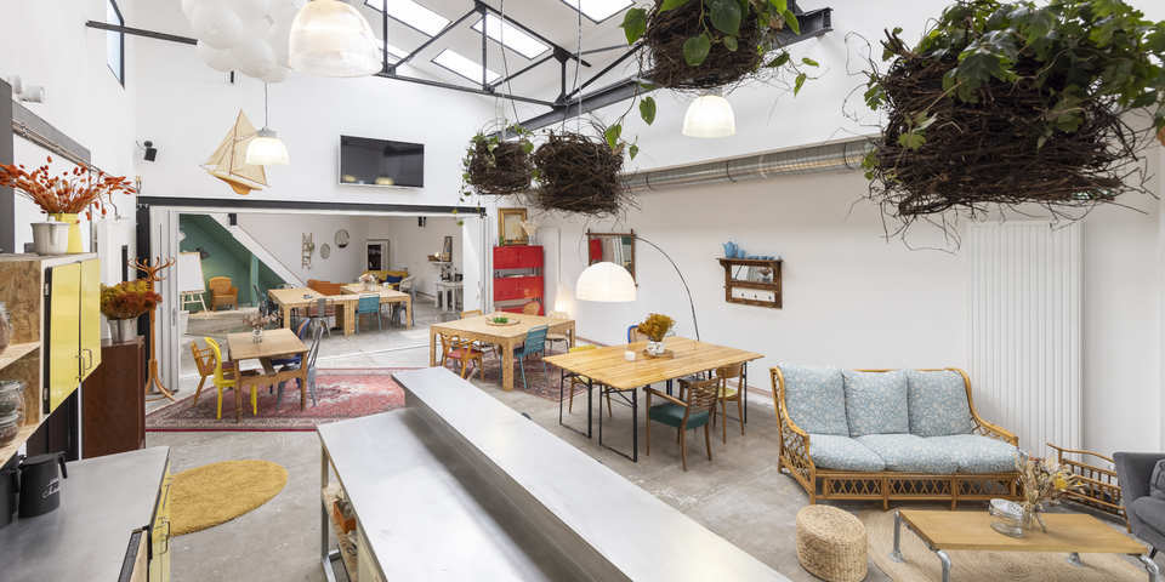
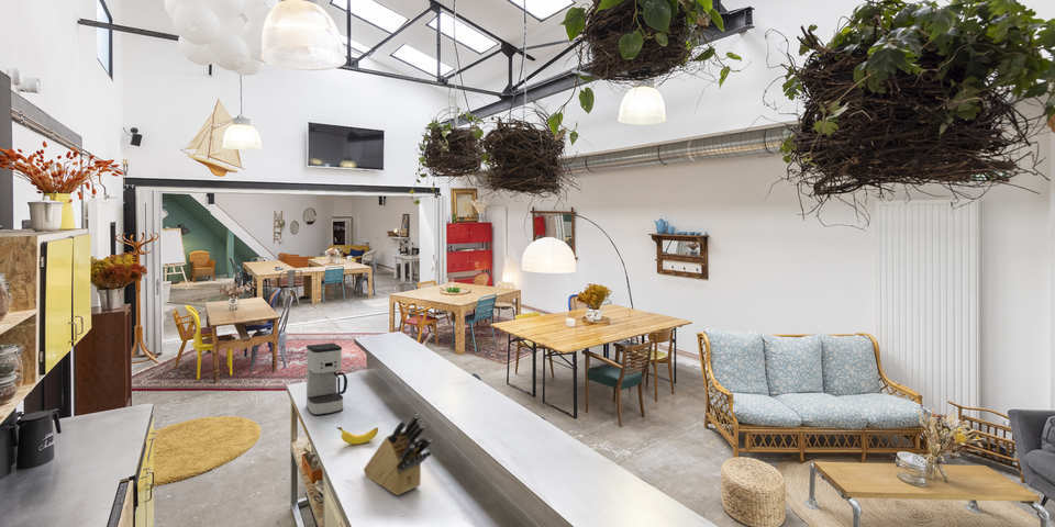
+ coffee maker (327, 377)
+ banana (357, 436)
+ knife block (397, 447)
